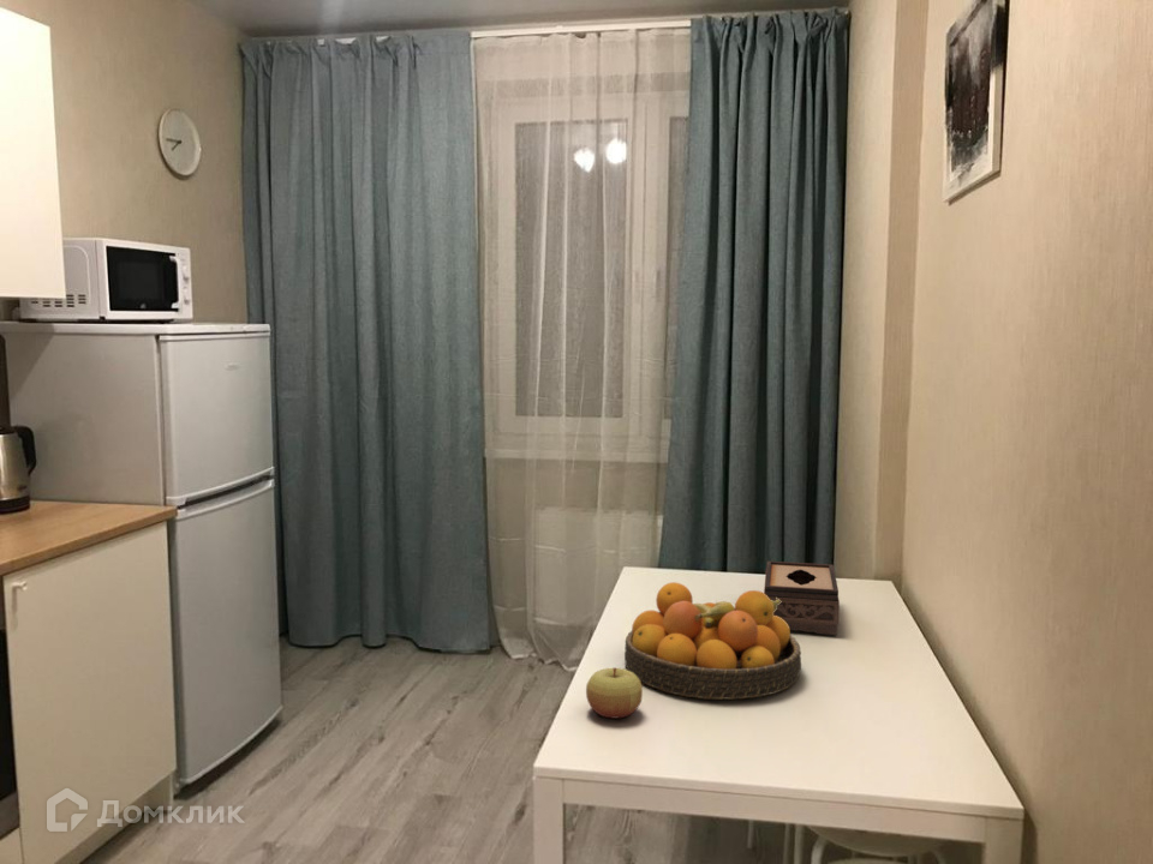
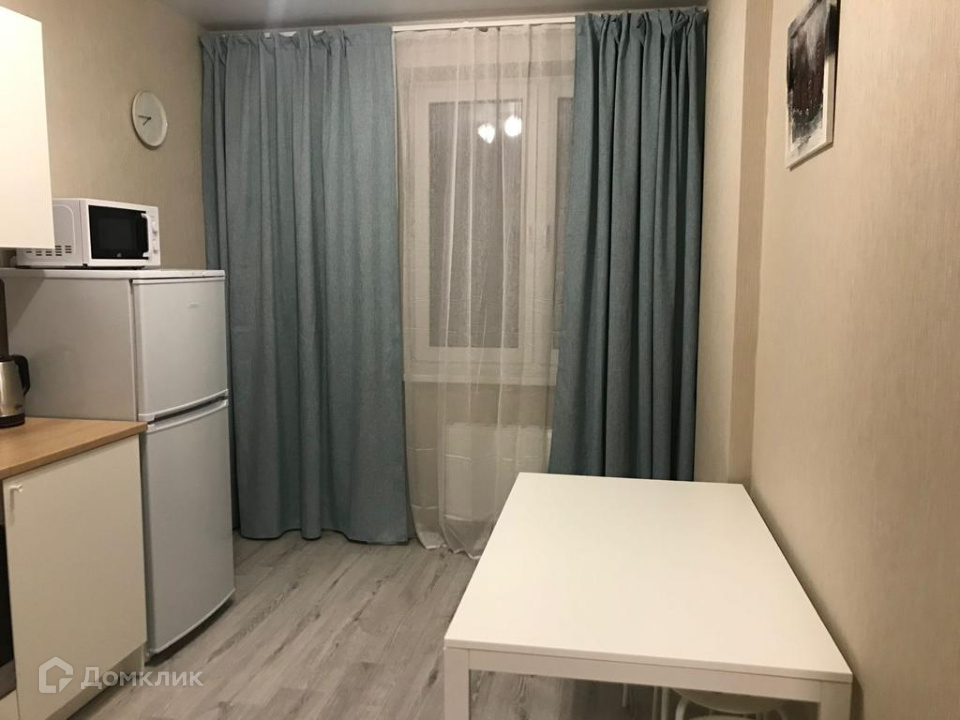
- fruit bowl (712, 629)
- apple (614, 690)
- tissue box (800, 595)
